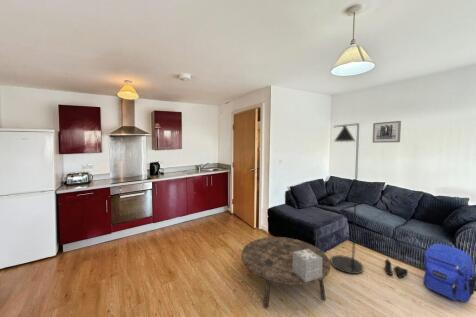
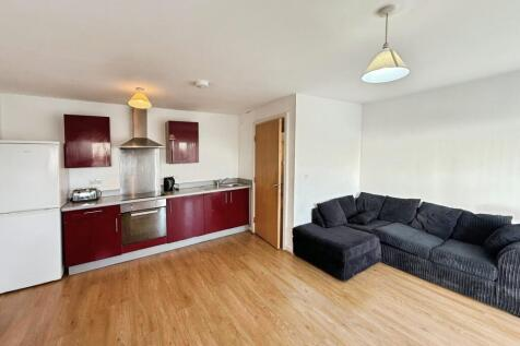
- floor lamp (354, 197)
- coffee table (283, 269)
- boots (396, 268)
- wall art (386, 132)
- backpack (448, 270)
- decorative box (307, 264)
